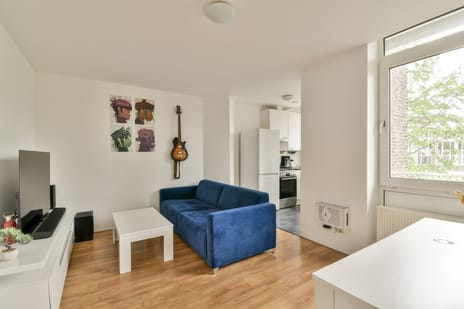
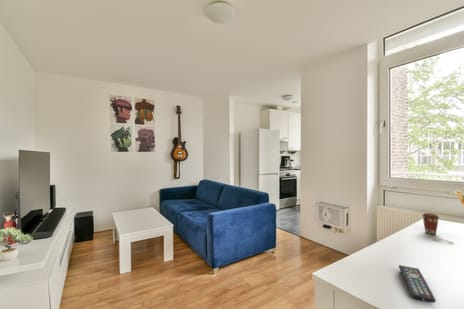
+ coffee cup (430, 223)
+ remote control (414, 281)
